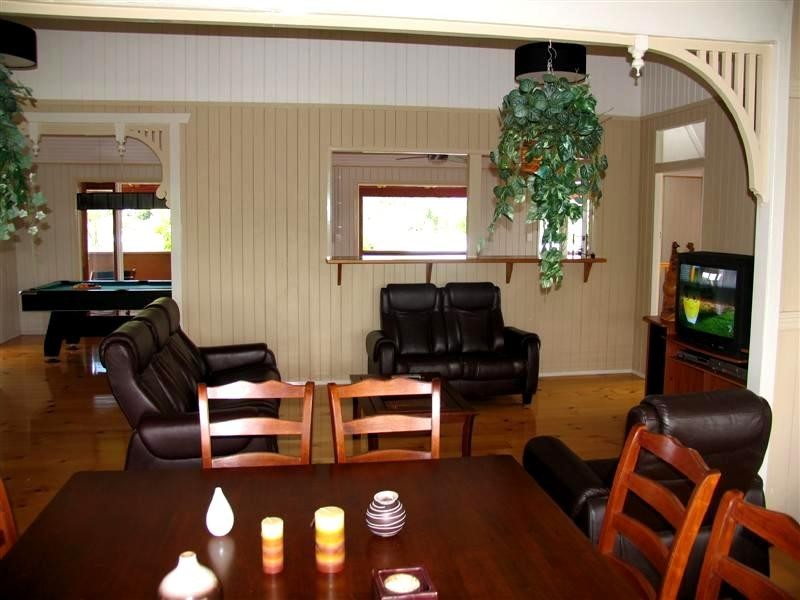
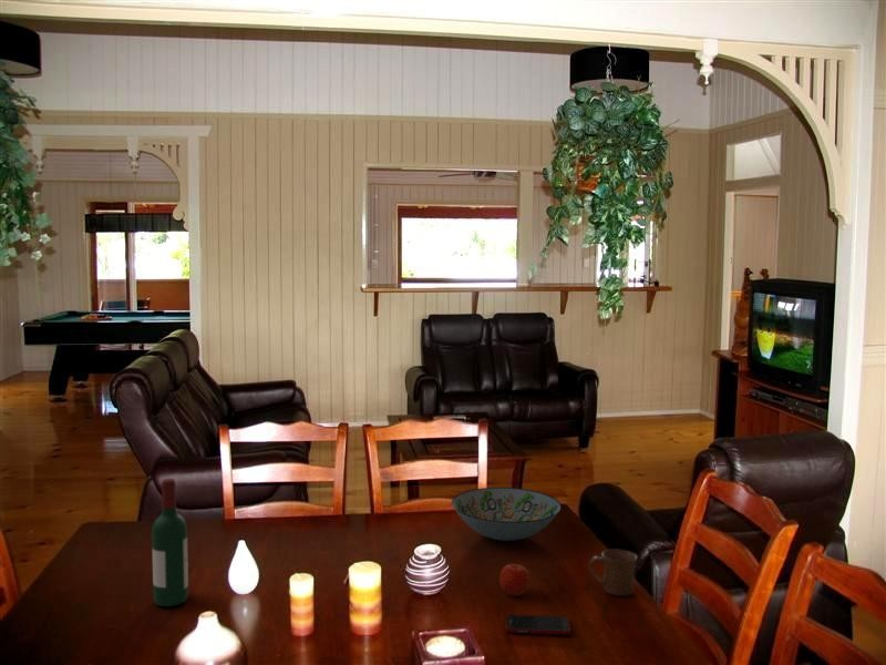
+ decorative bowl (505, 519)
+ cell phone (537, 624)
+ mug (611, 572)
+ apple (514, 579)
+ wine bottle (169, 540)
